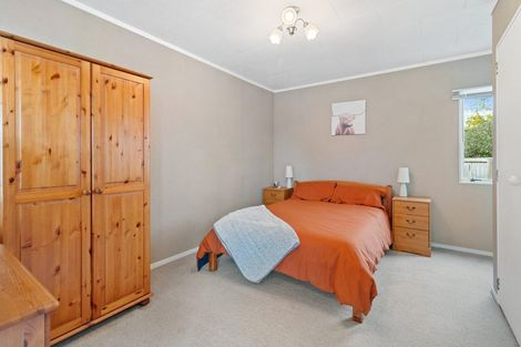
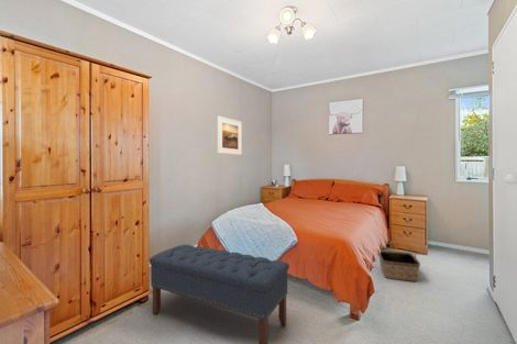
+ basket (397, 257)
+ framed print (230, 136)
+ bench (217, 287)
